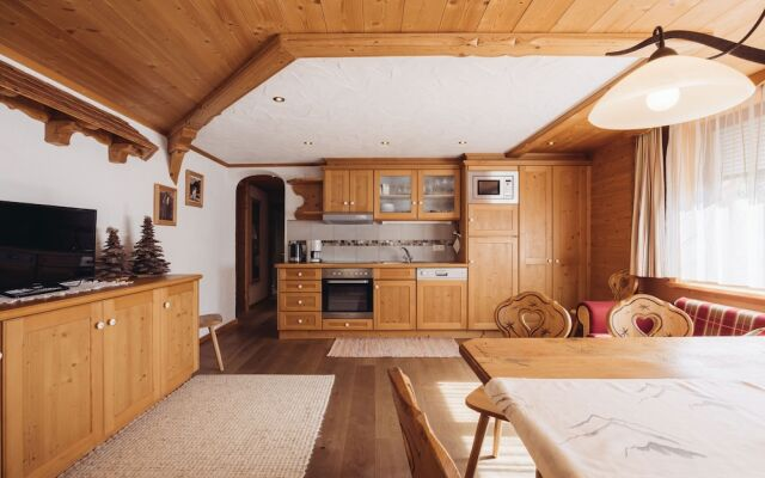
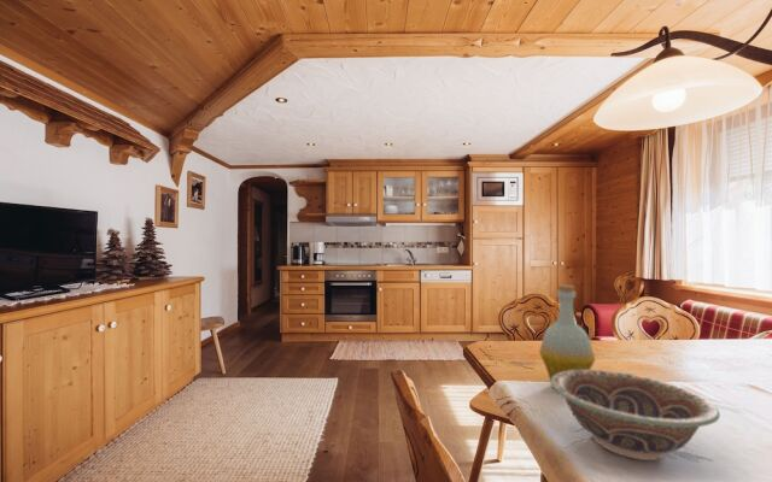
+ bottle (566, 336)
+ decorative bowl (625, 416)
